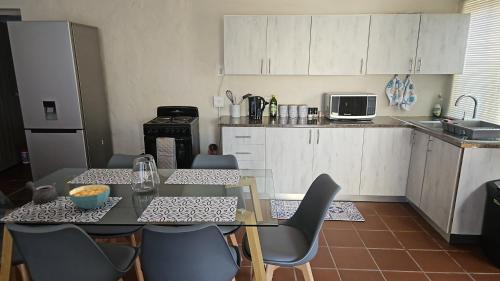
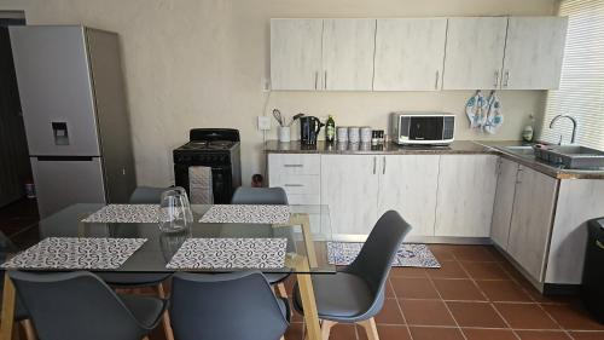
- teapot (41, 190)
- cereal bowl (90, 198)
